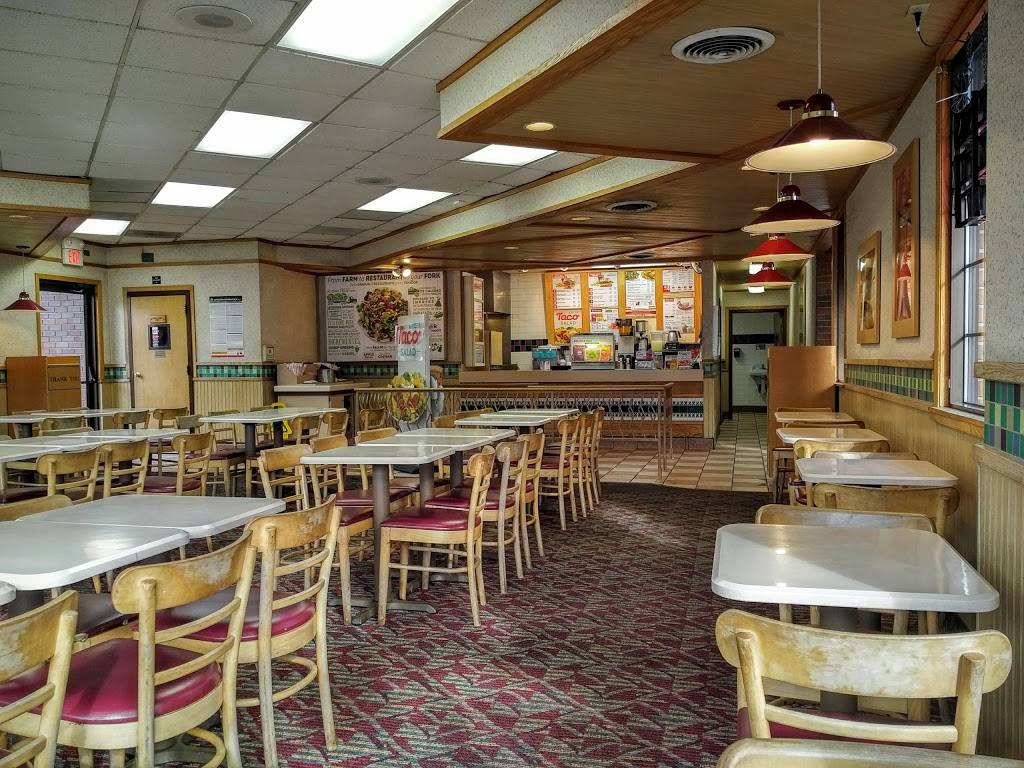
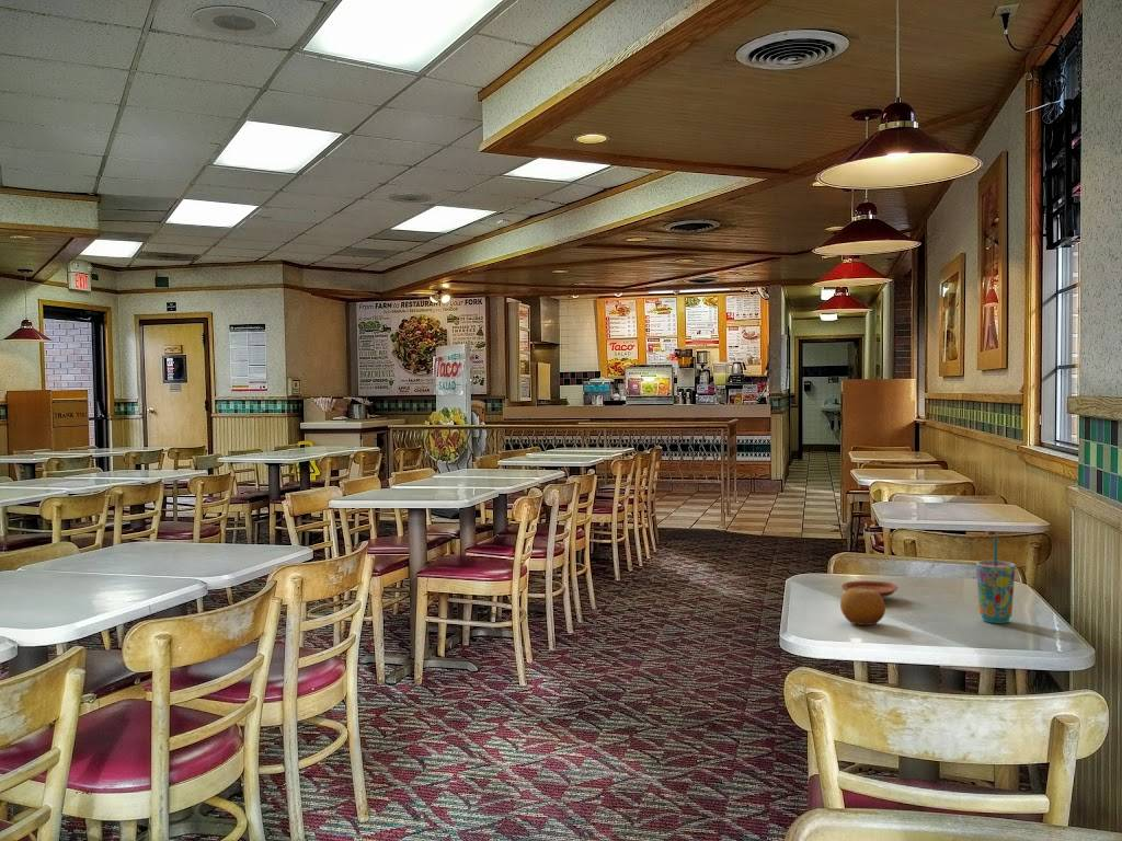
+ plate (870, 589)
+ cup (995, 578)
+ fruit (862, 606)
